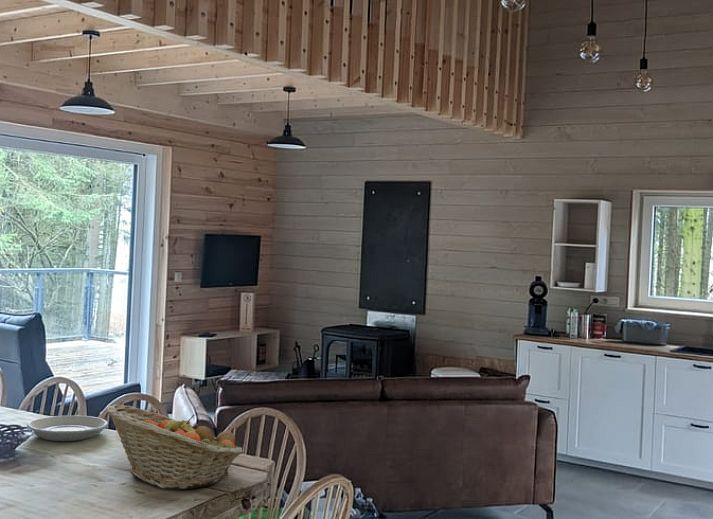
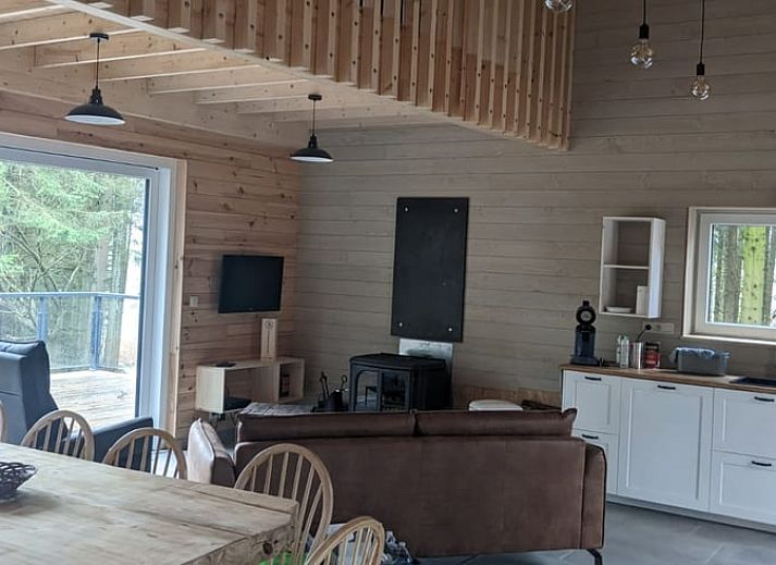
- fruit basket (173, 441)
- plate (67, 428)
